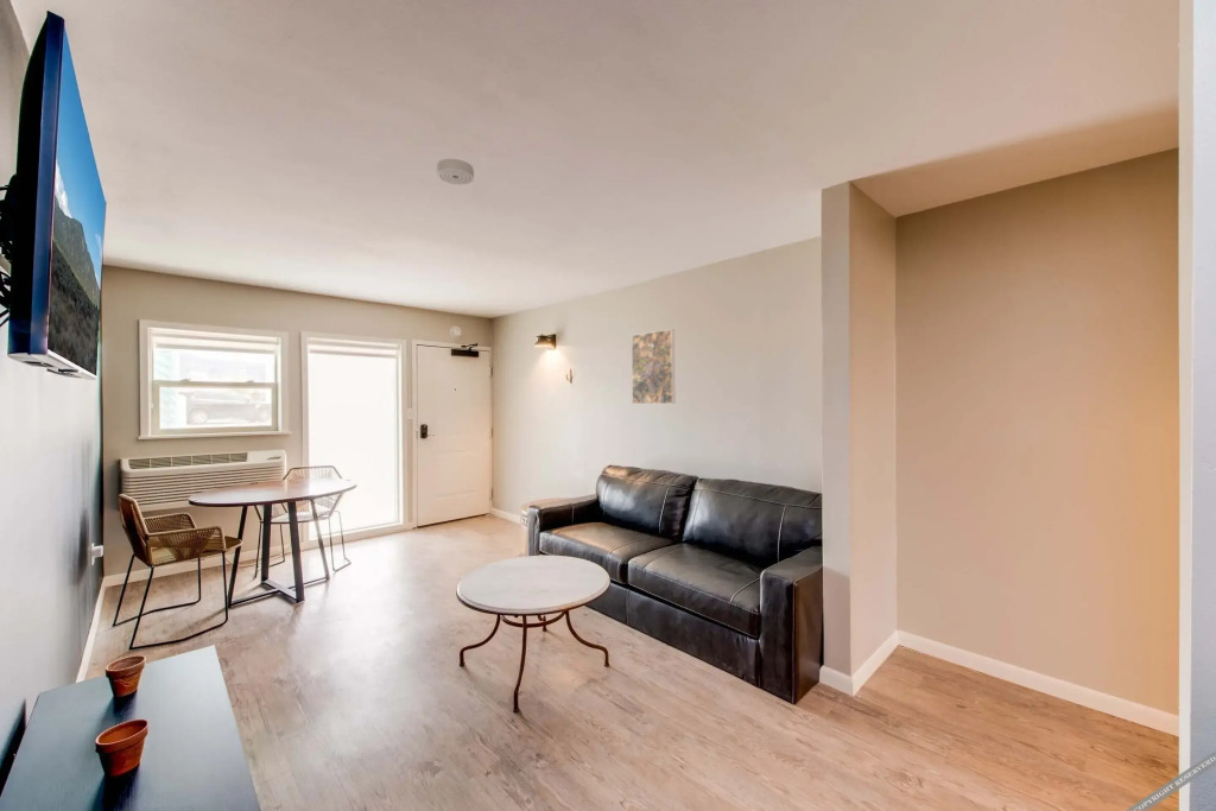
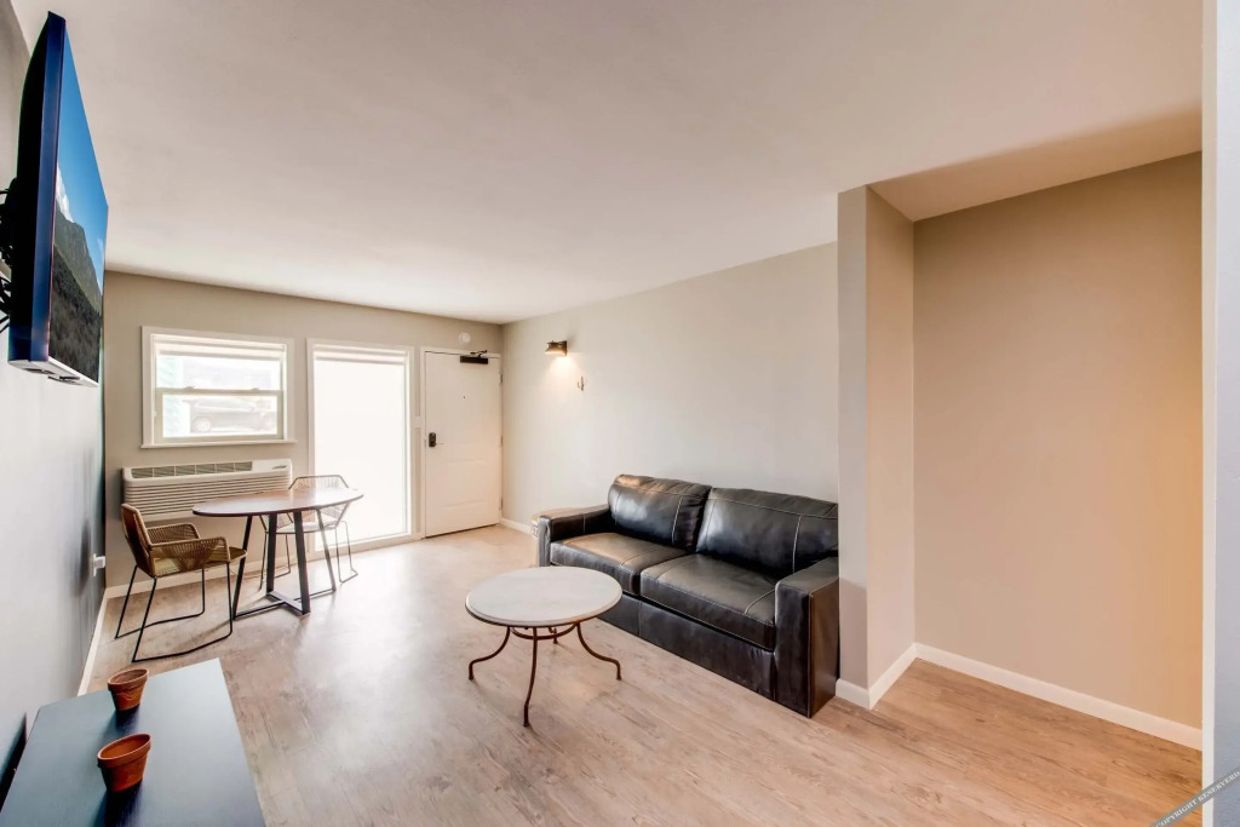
- smoke detector (455, 171)
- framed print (652, 368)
